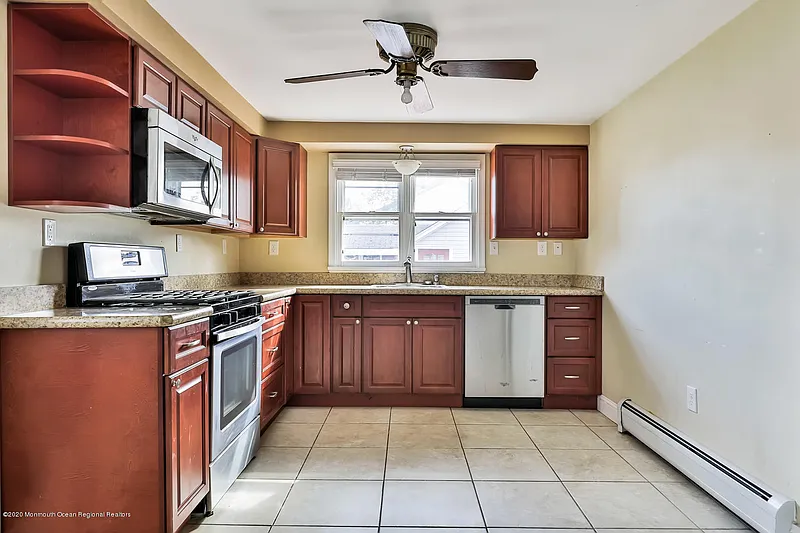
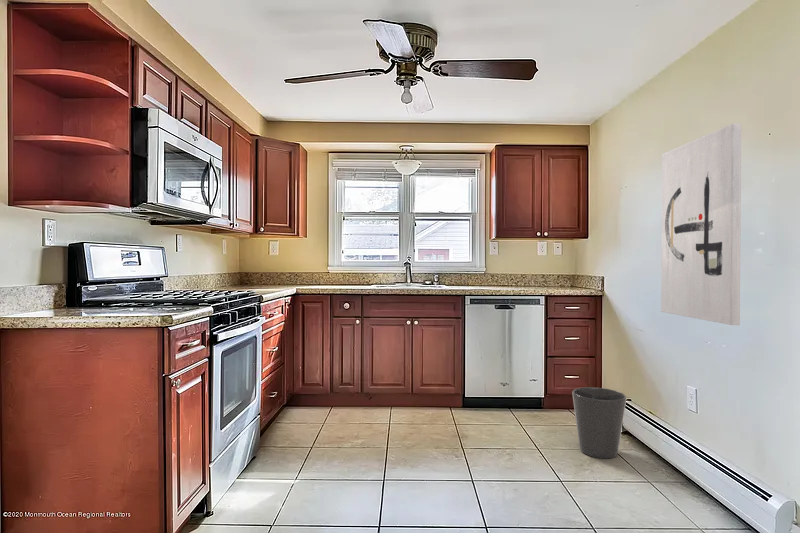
+ wall art (696, 229)
+ trash can (598, 422)
